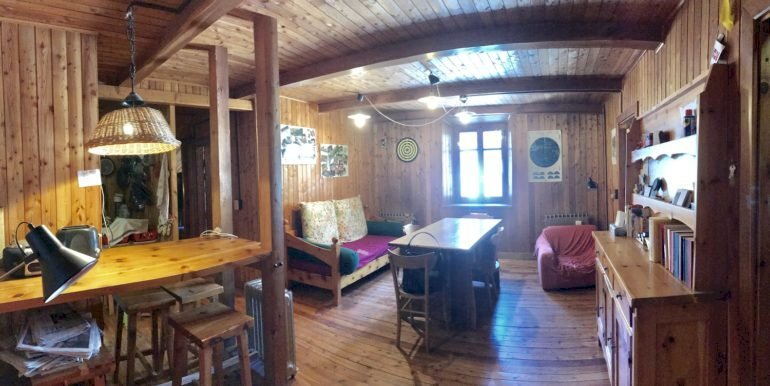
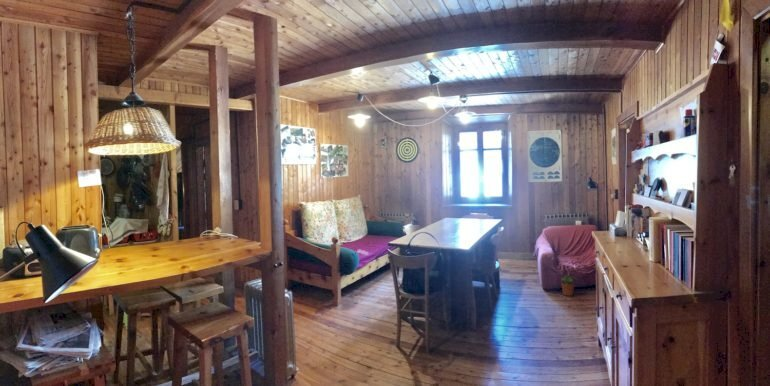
+ potted plant (568, 285)
